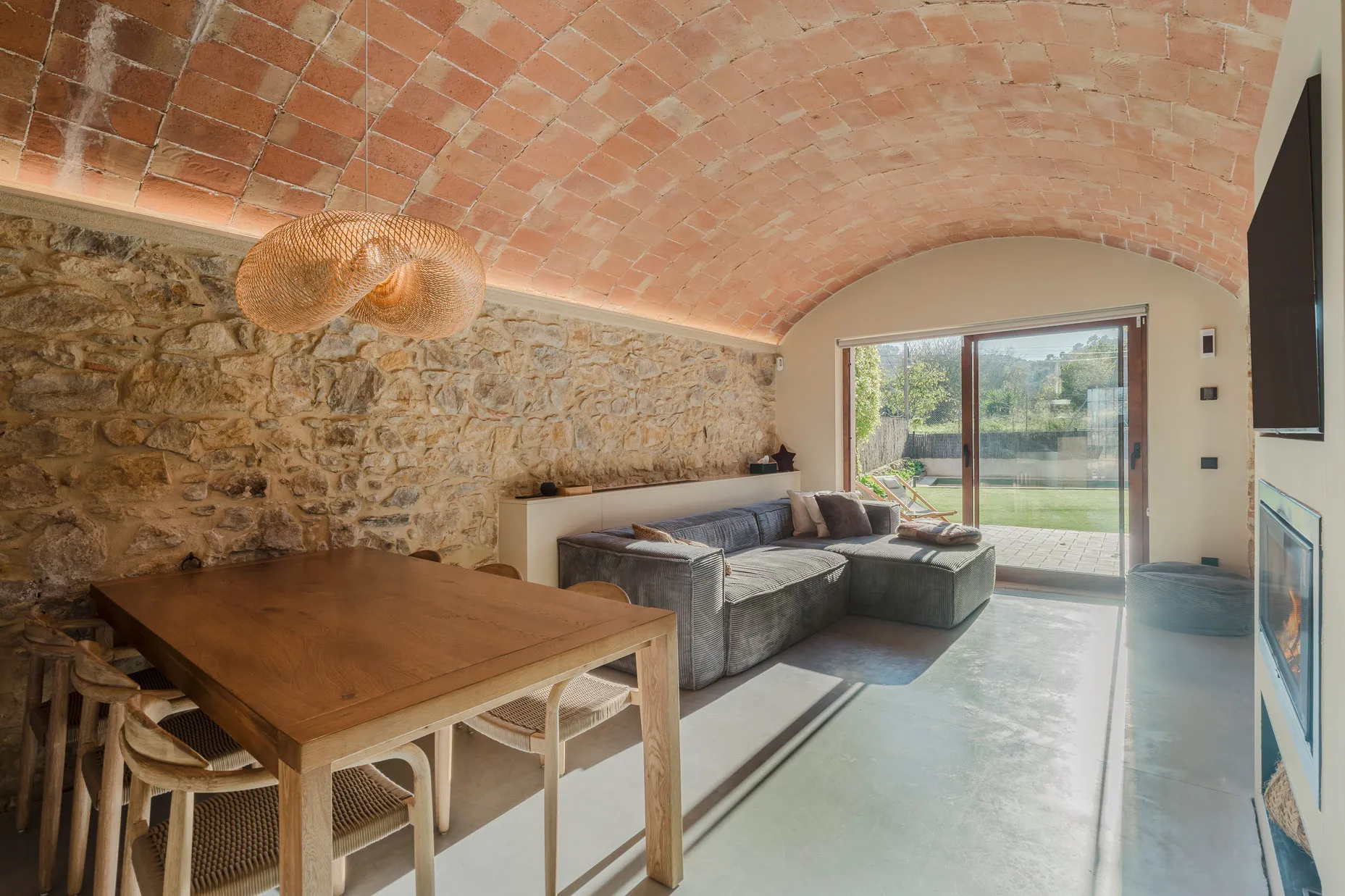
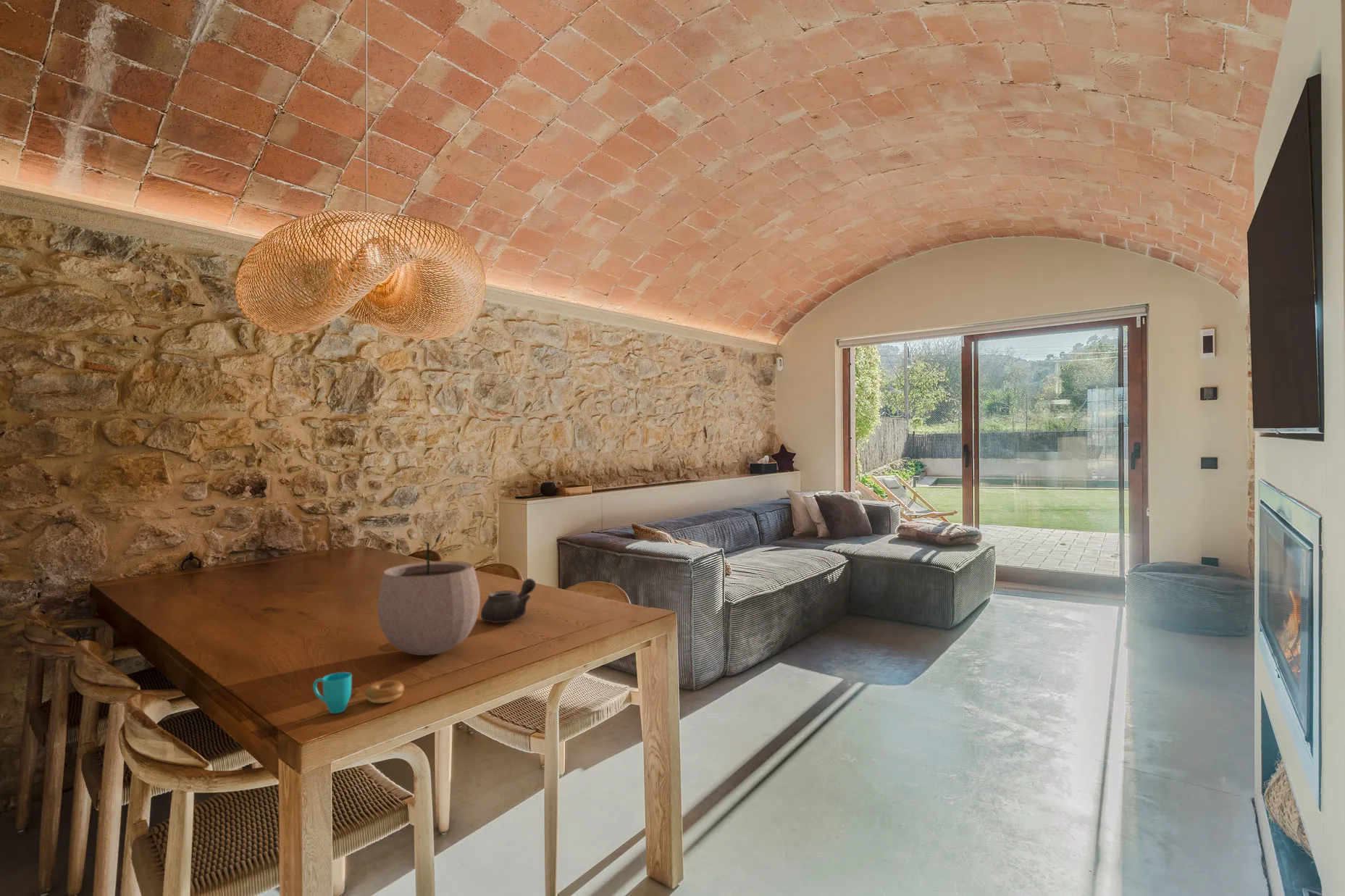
+ plant pot (430, 591)
+ teapot (514, 600)
+ cup (366, 690)
